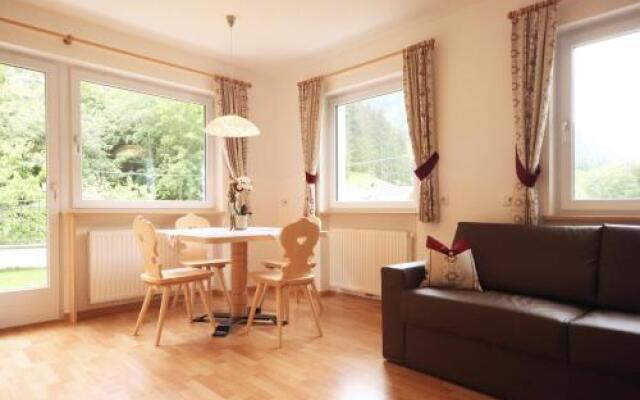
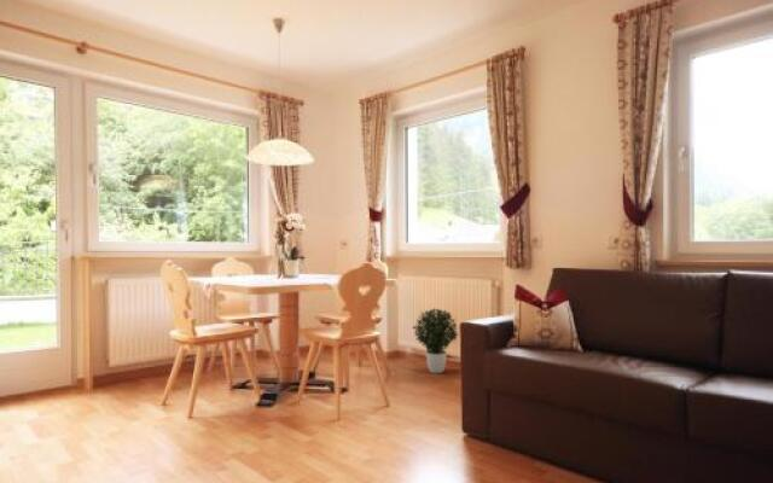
+ potted plant (436, 339)
